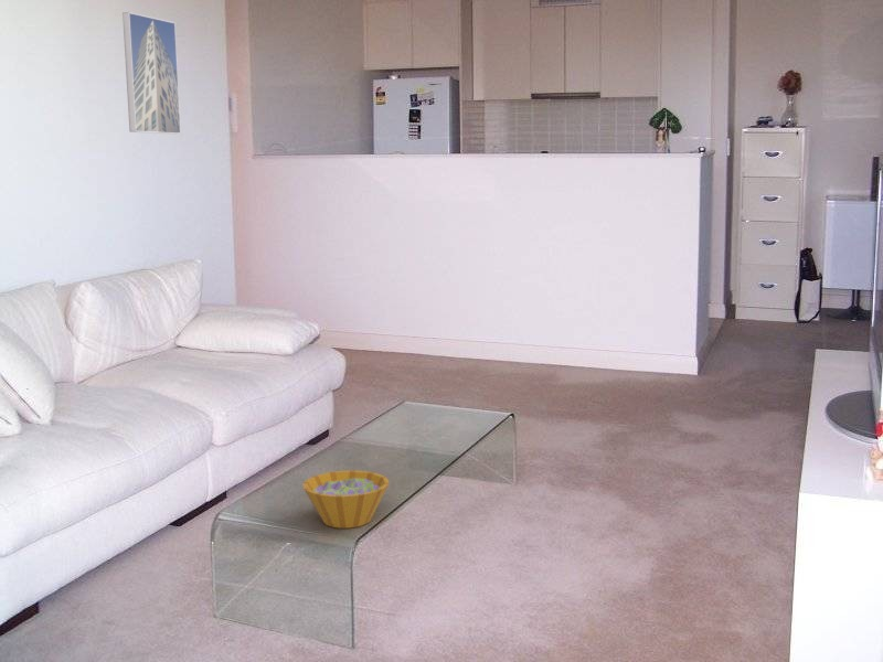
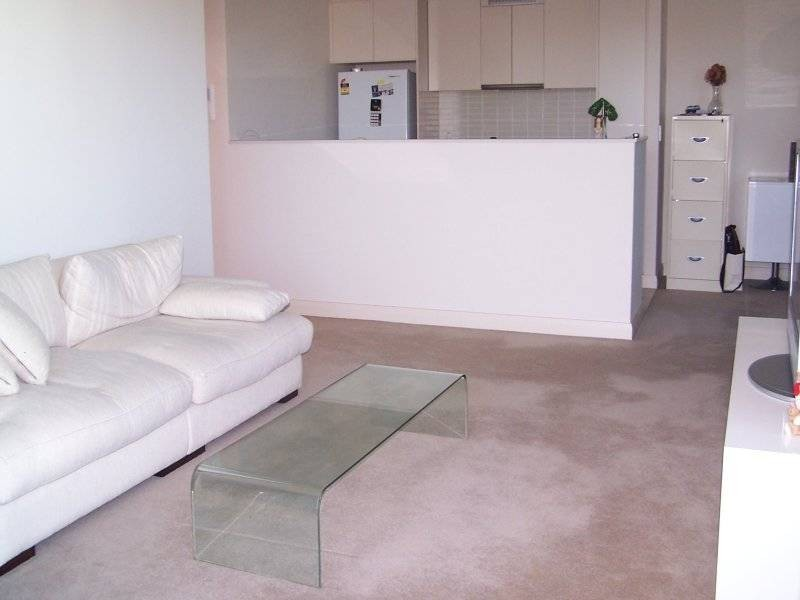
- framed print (152, 75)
- bowl (347, 501)
